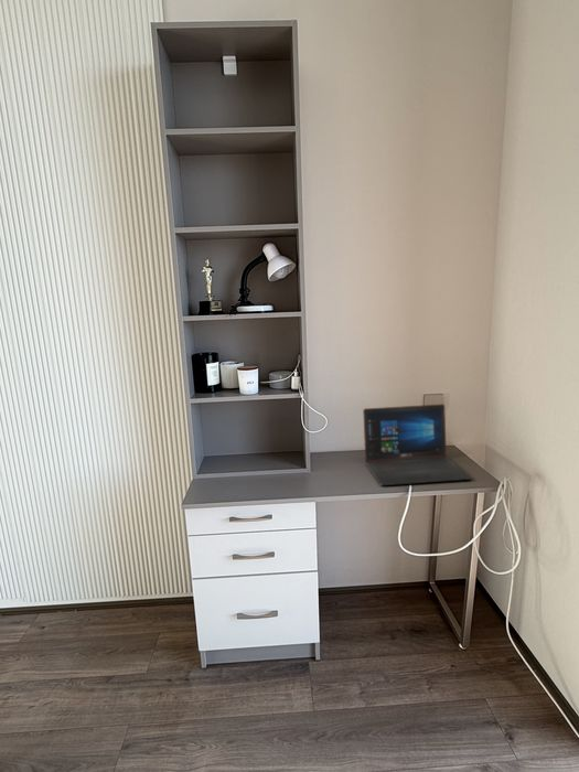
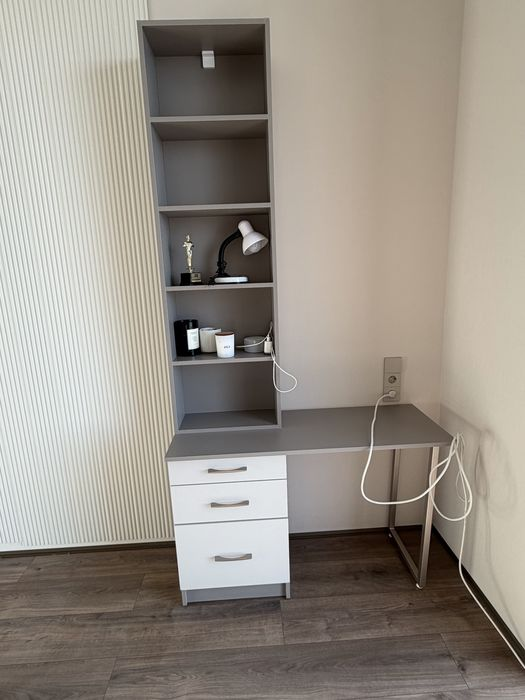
- laptop (415, 442)
